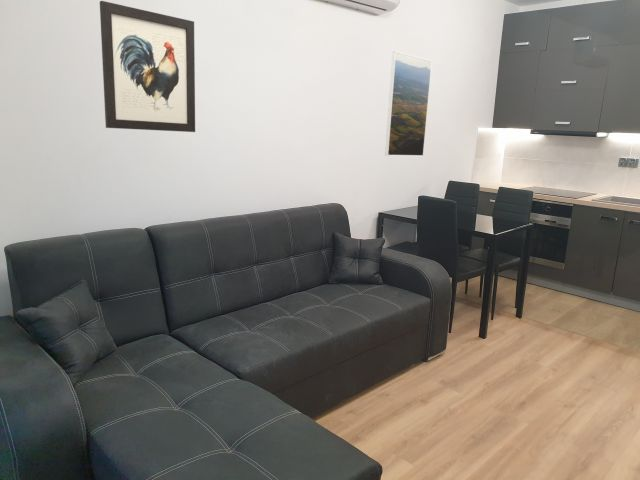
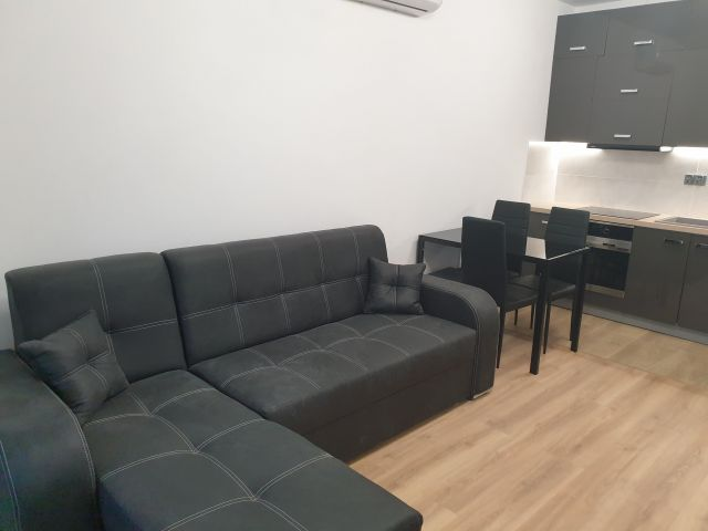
- wall art (151, 72)
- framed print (408, 107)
